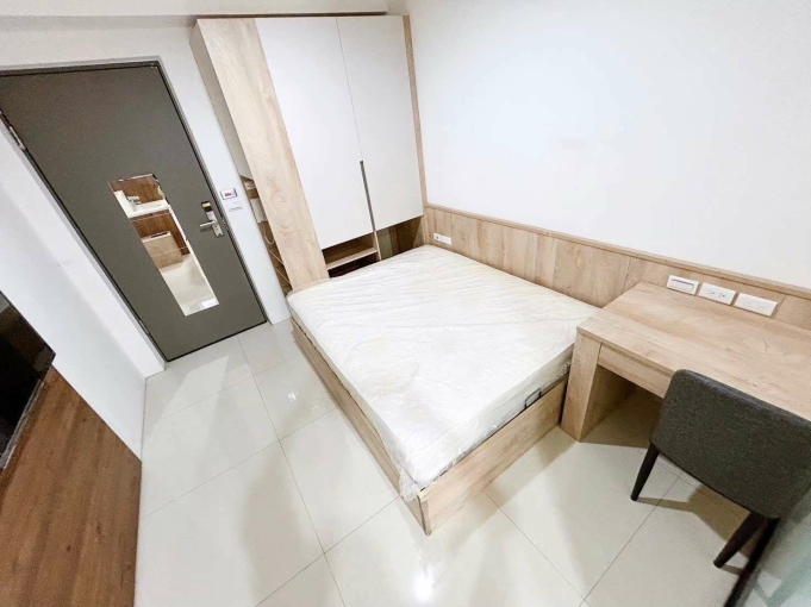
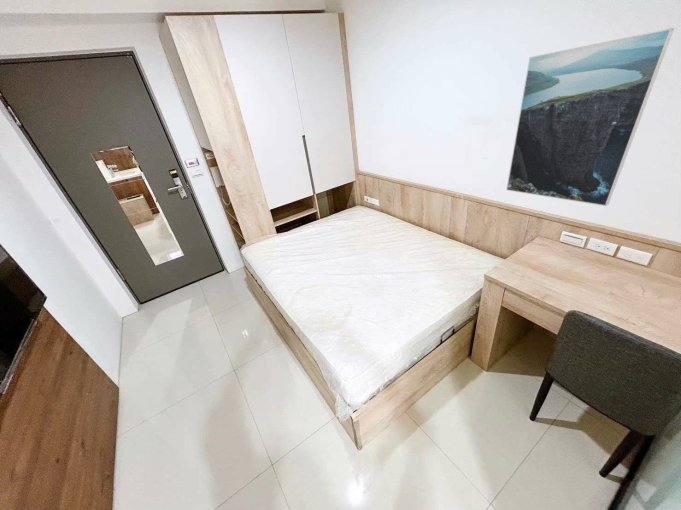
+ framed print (568, 130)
